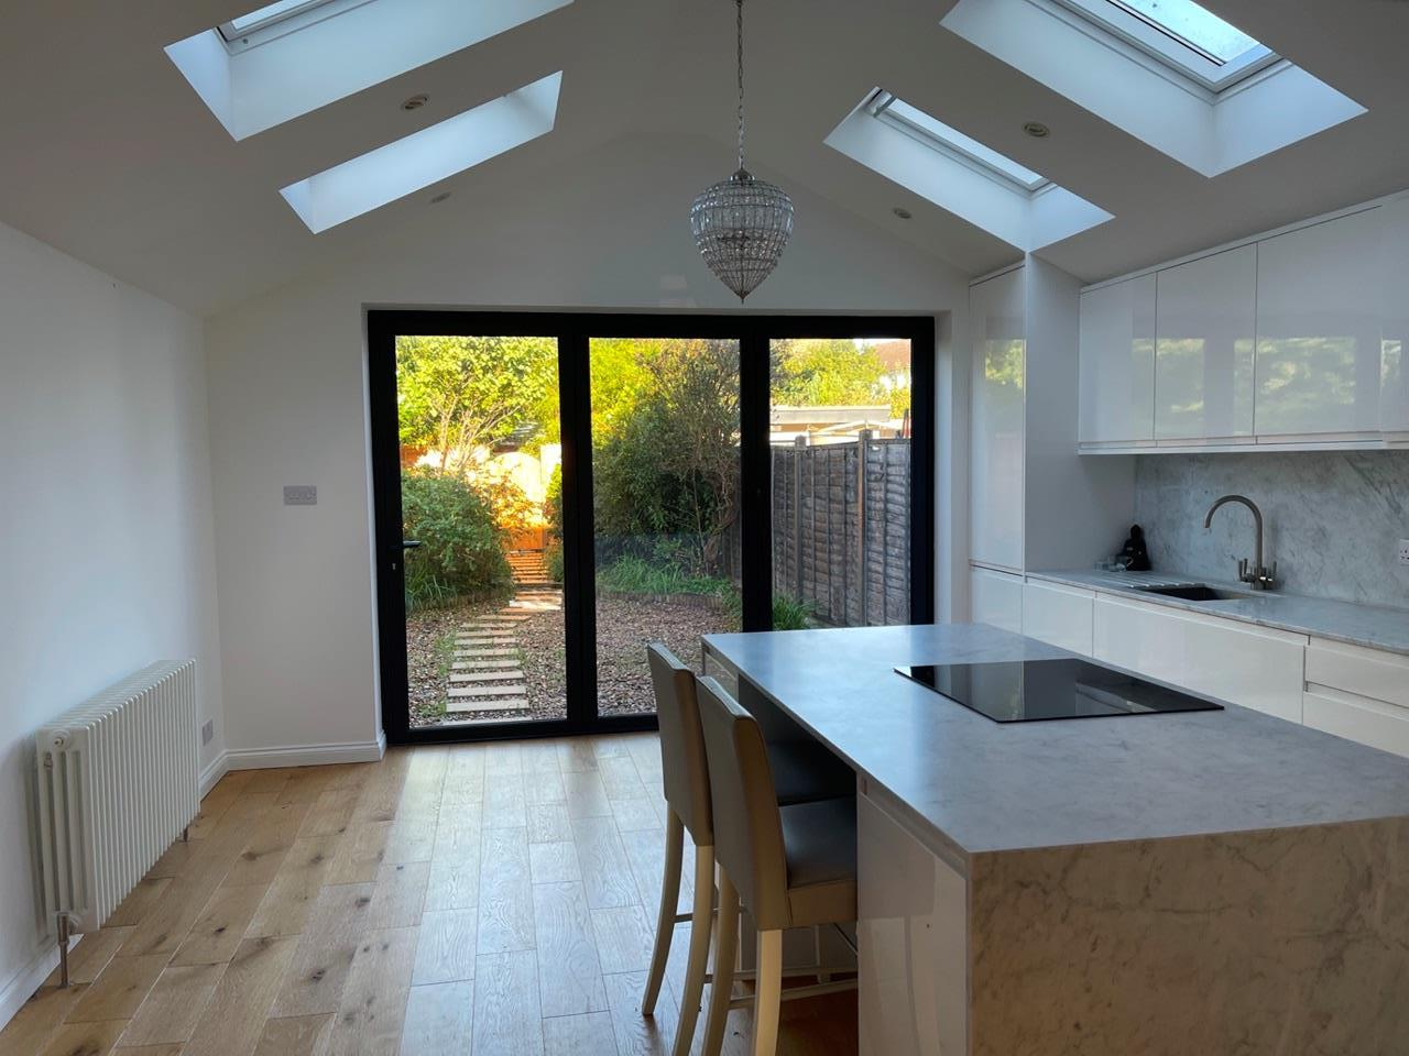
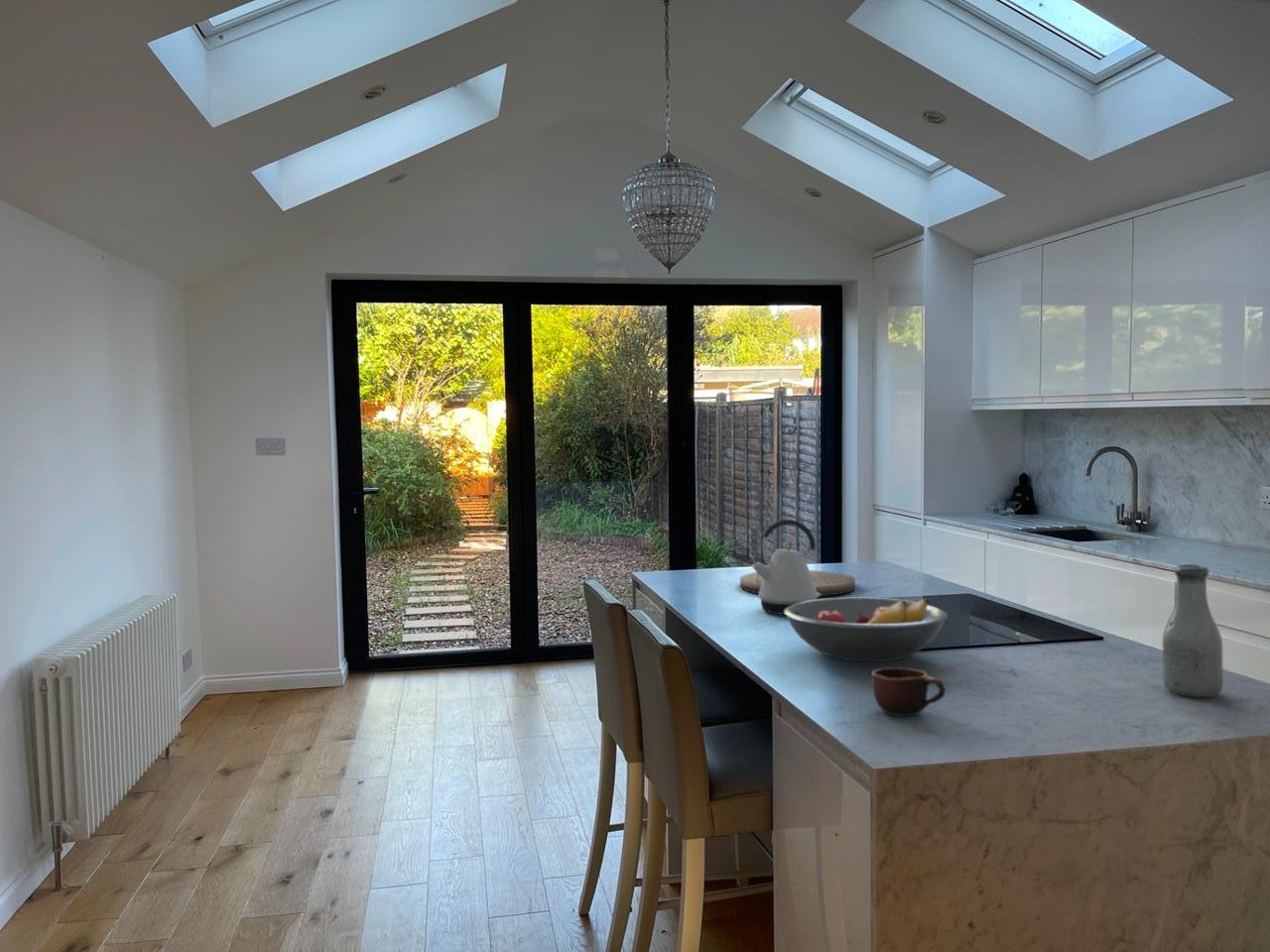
+ kettle (785, 565)
+ bottle (1192, 629)
+ fruit bowl (864, 627)
+ mug (906, 691)
+ cutting board (811, 574)
